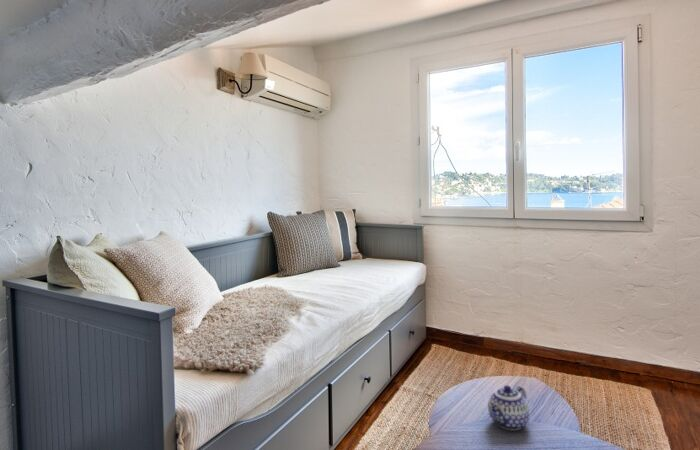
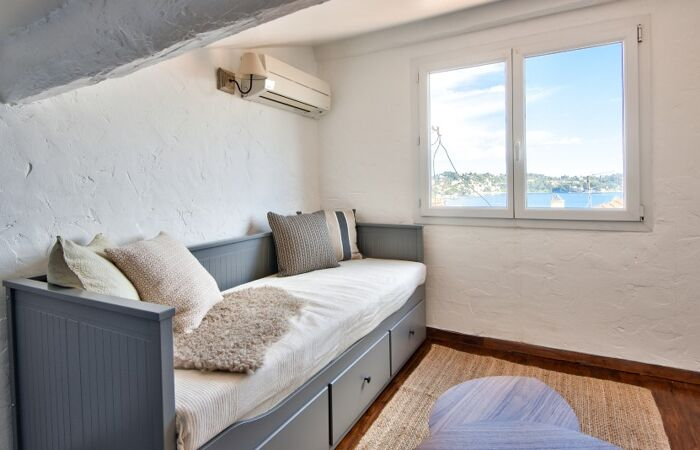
- teapot (508, 405)
